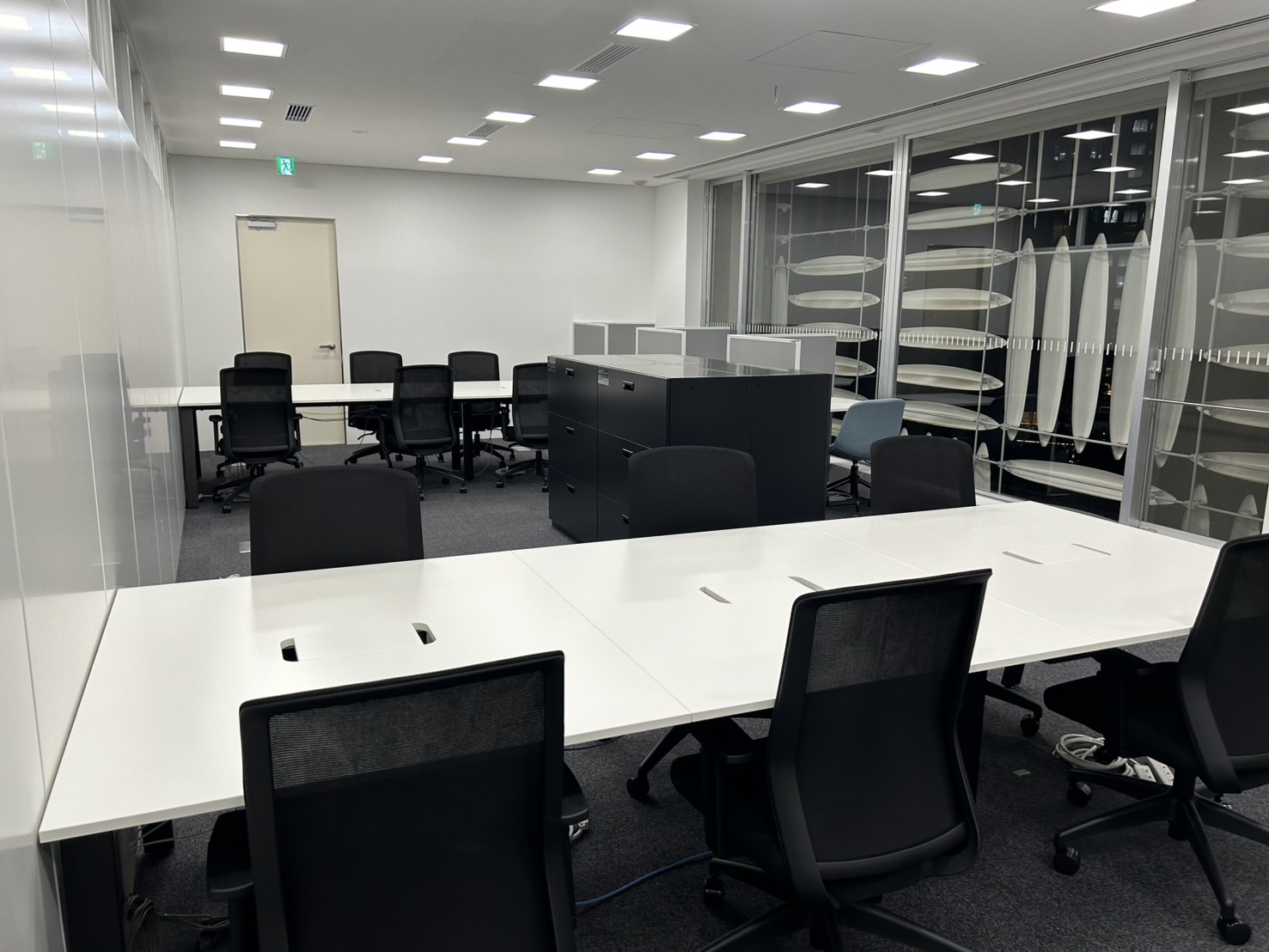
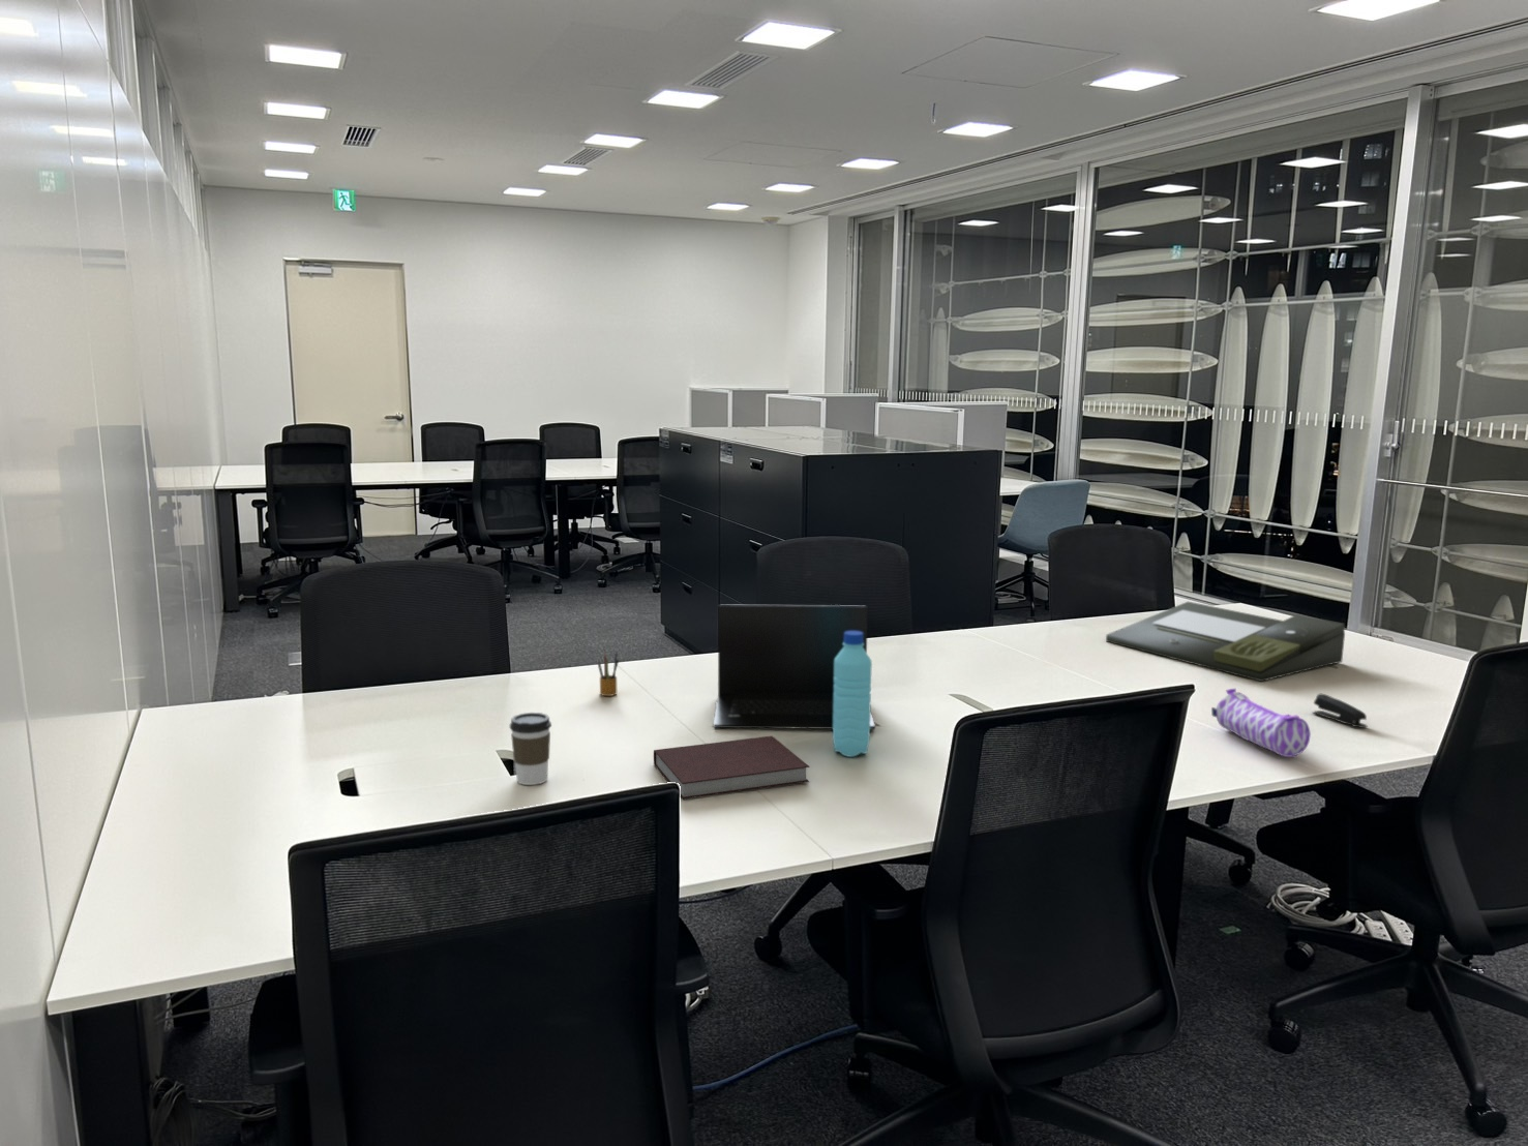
+ document tray (1221, 633)
+ pencil box (608, 673)
+ water bottle (851, 692)
+ notebook (730, 766)
+ coffee cup (531, 749)
+ stapler (1340, 709)
+ pencil case (1261, 721)
+ laptop (794, 664)
